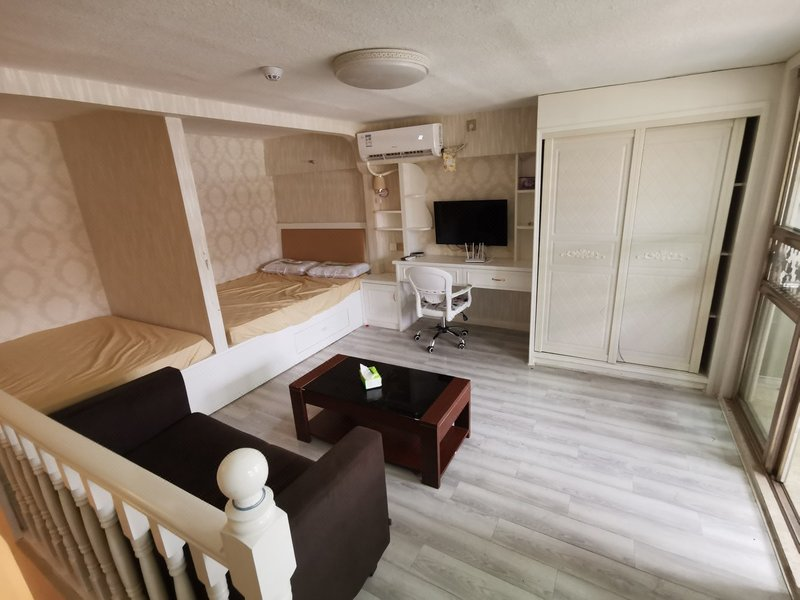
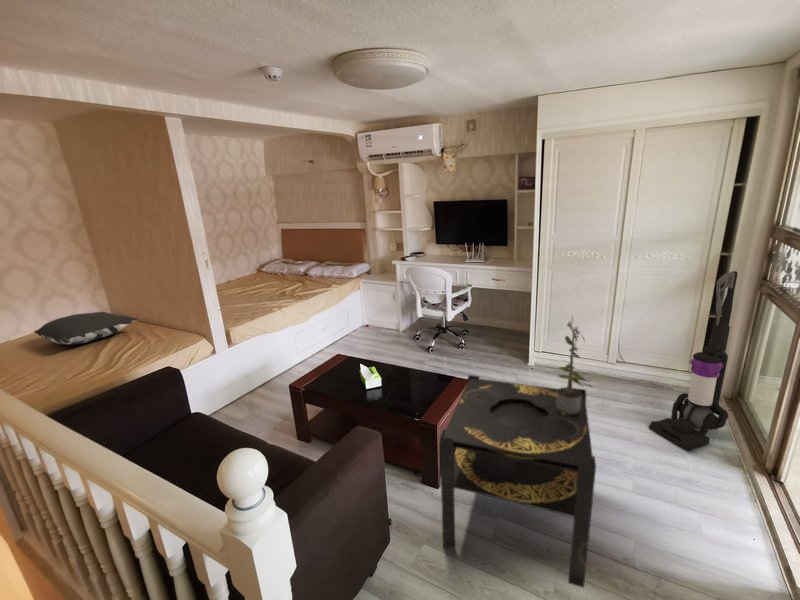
+ pillow (88, 326)
+ side table (517, 464)
+ vacuum cleaner (703, 357)
+ potted plant (572, 360)
